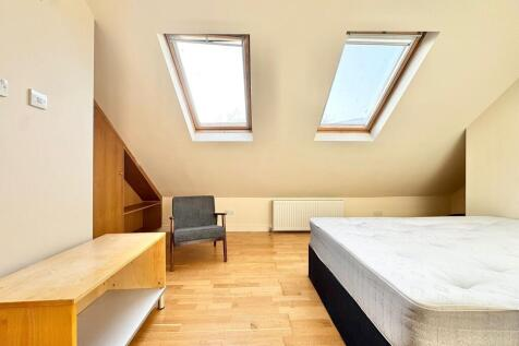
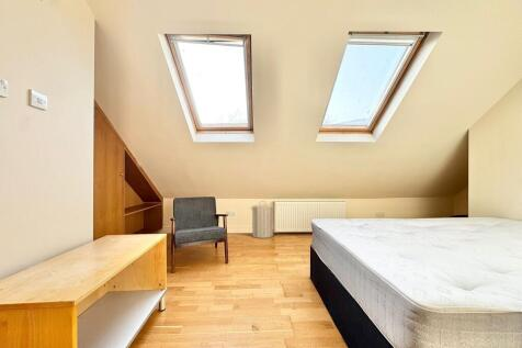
+ laundry hamper (262, 218)
